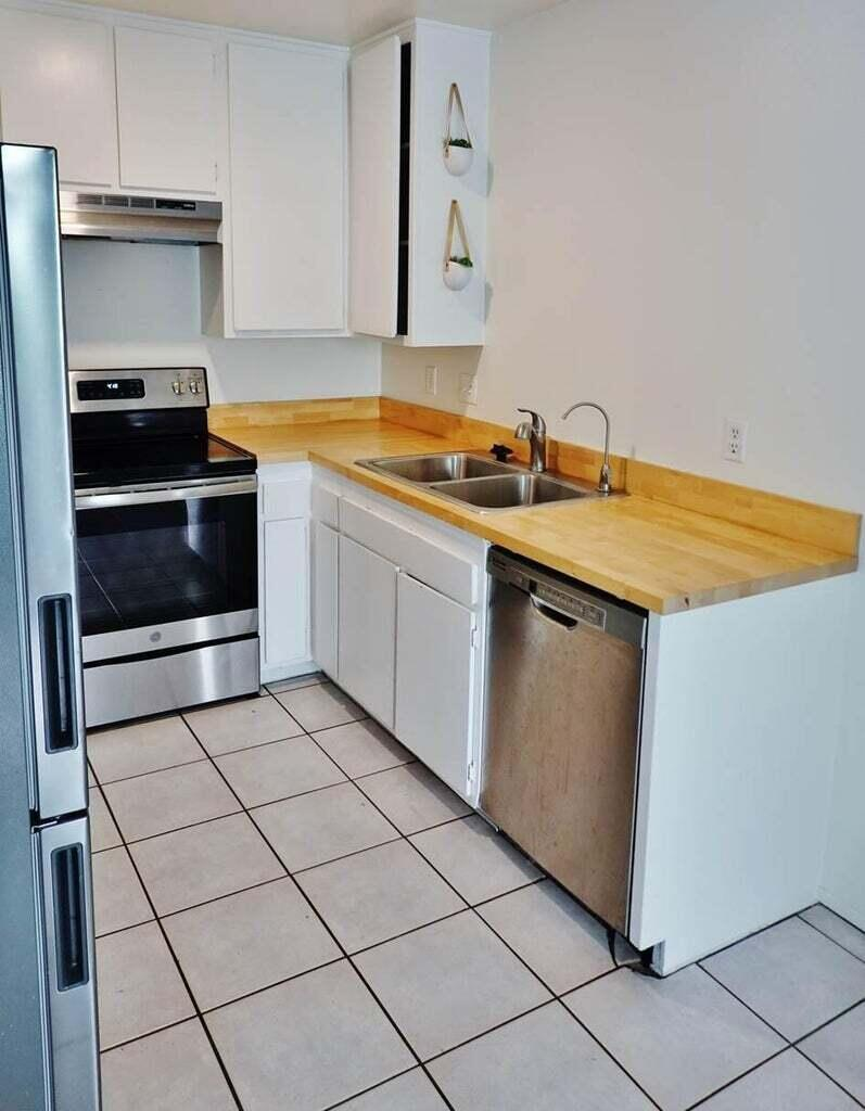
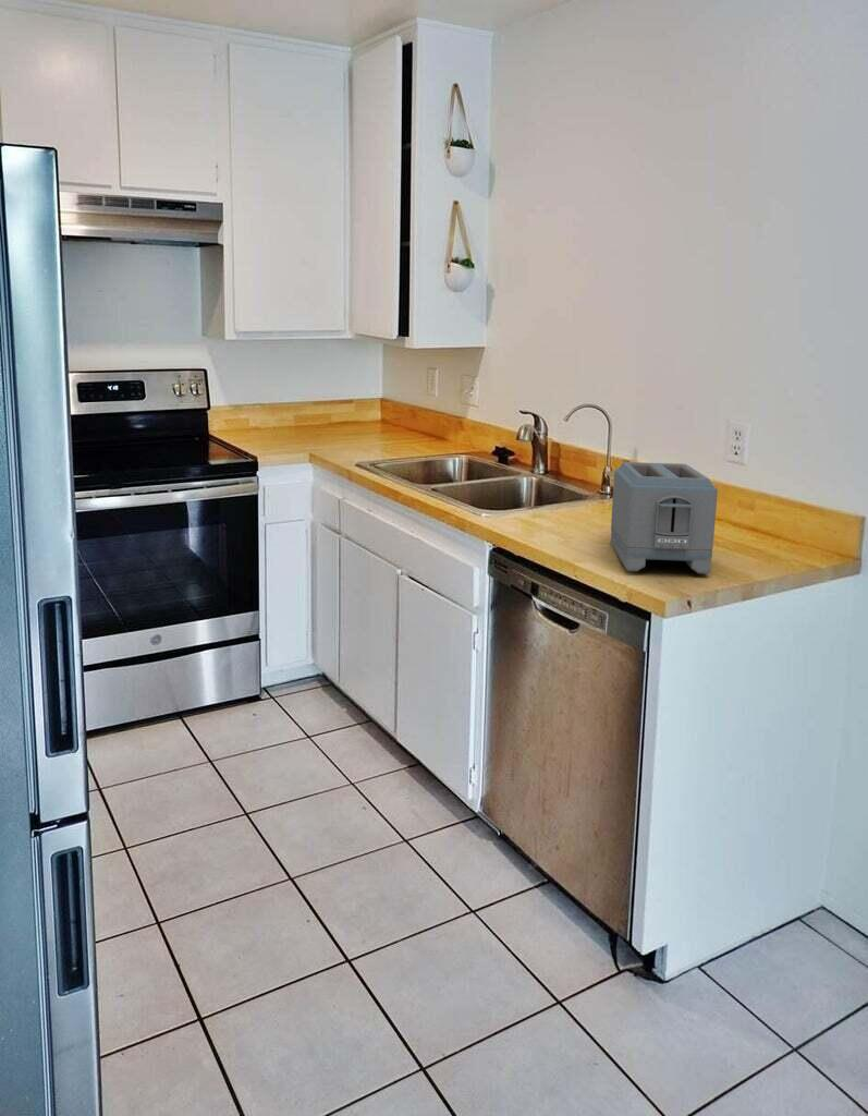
+ toaster (661, 515)
